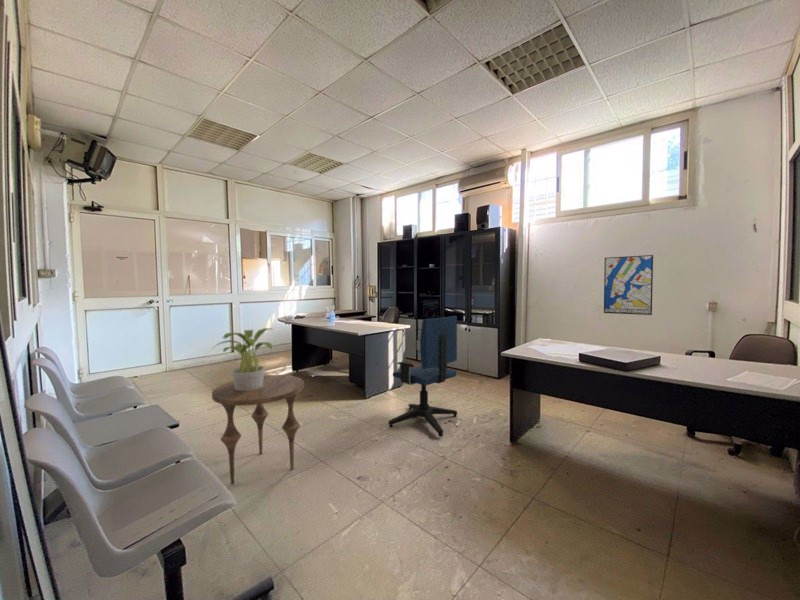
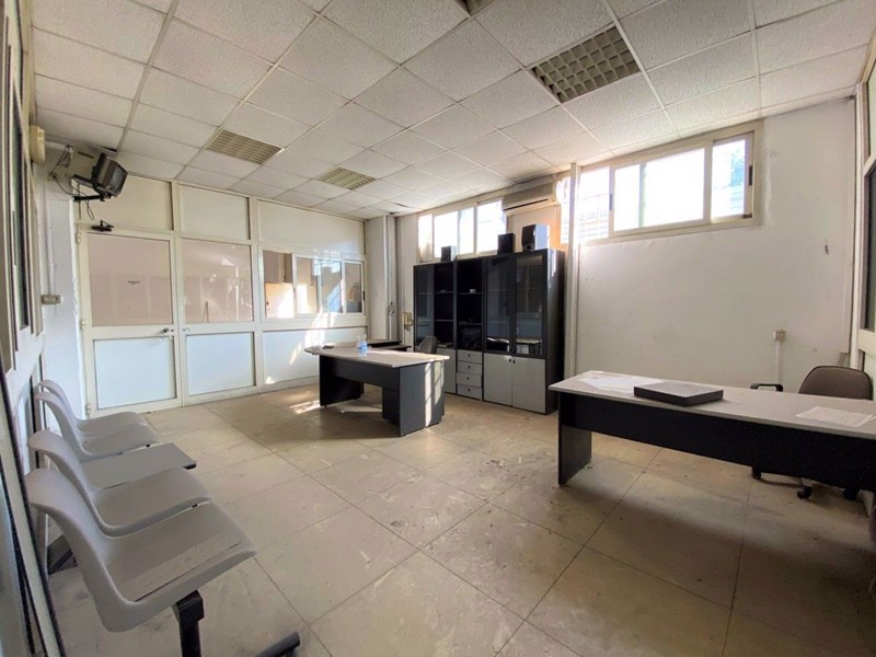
- side table (261, 427)
- wall art (627, 285)
- potted plant (248, 358)
- office chair (424, 369)
